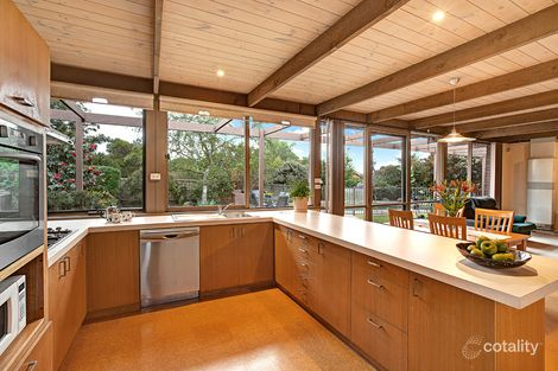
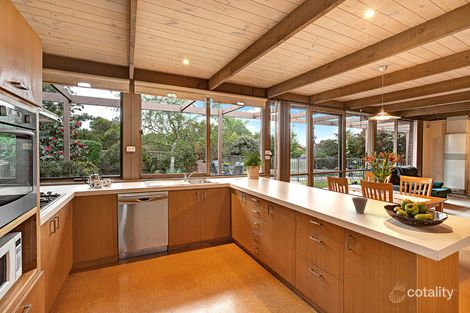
+ cup (359, 205)
